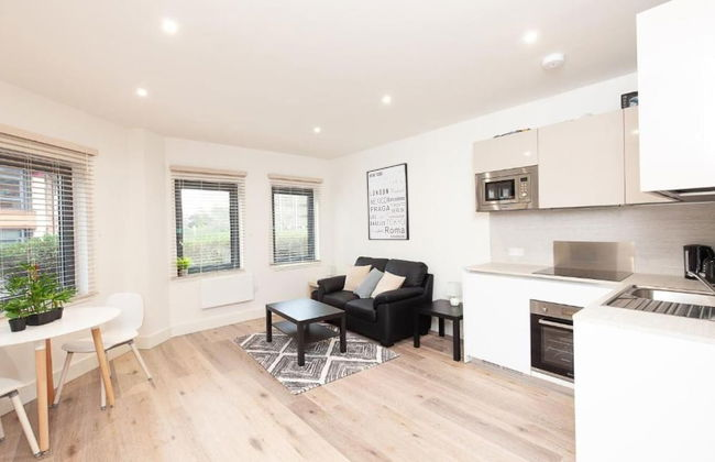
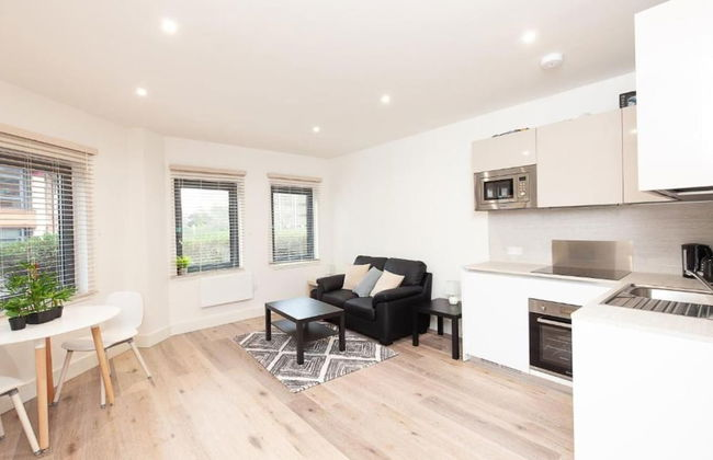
- wall art (386, 204)
